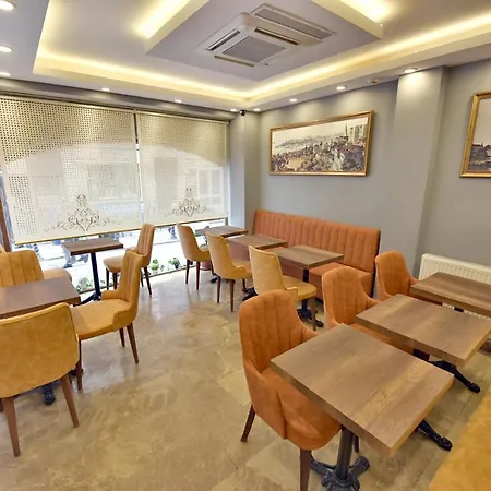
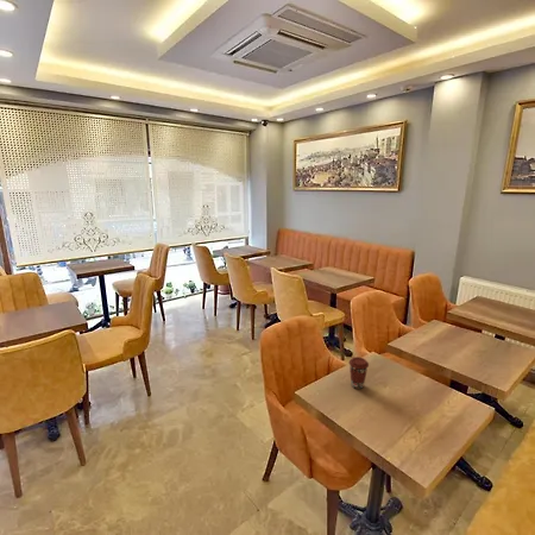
+ coffee cup (358, 372)
